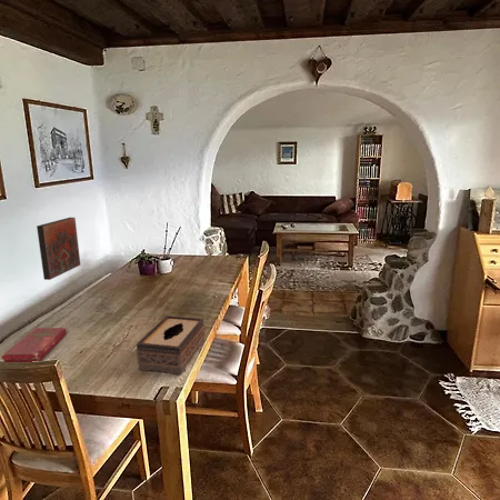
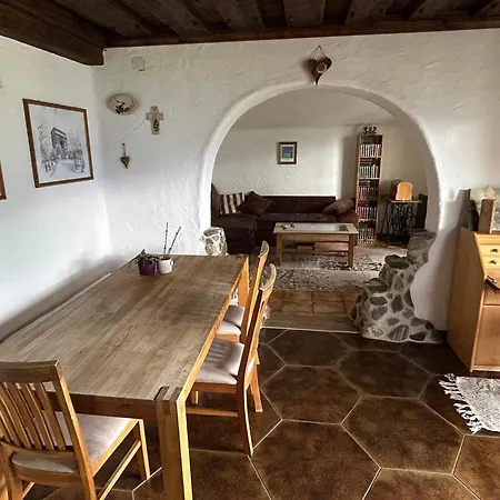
- decorative tile (60, 247)
- tissue box (172, 342)
- book (36, 344)
